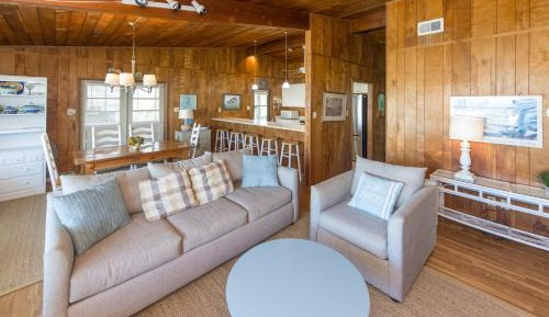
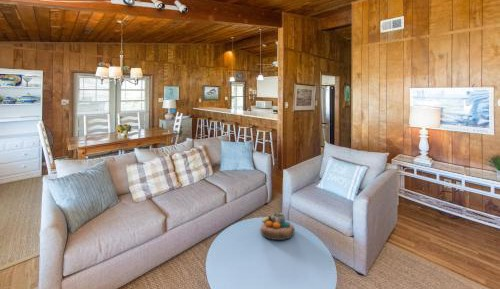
+ decorative bowl (277, 223)
